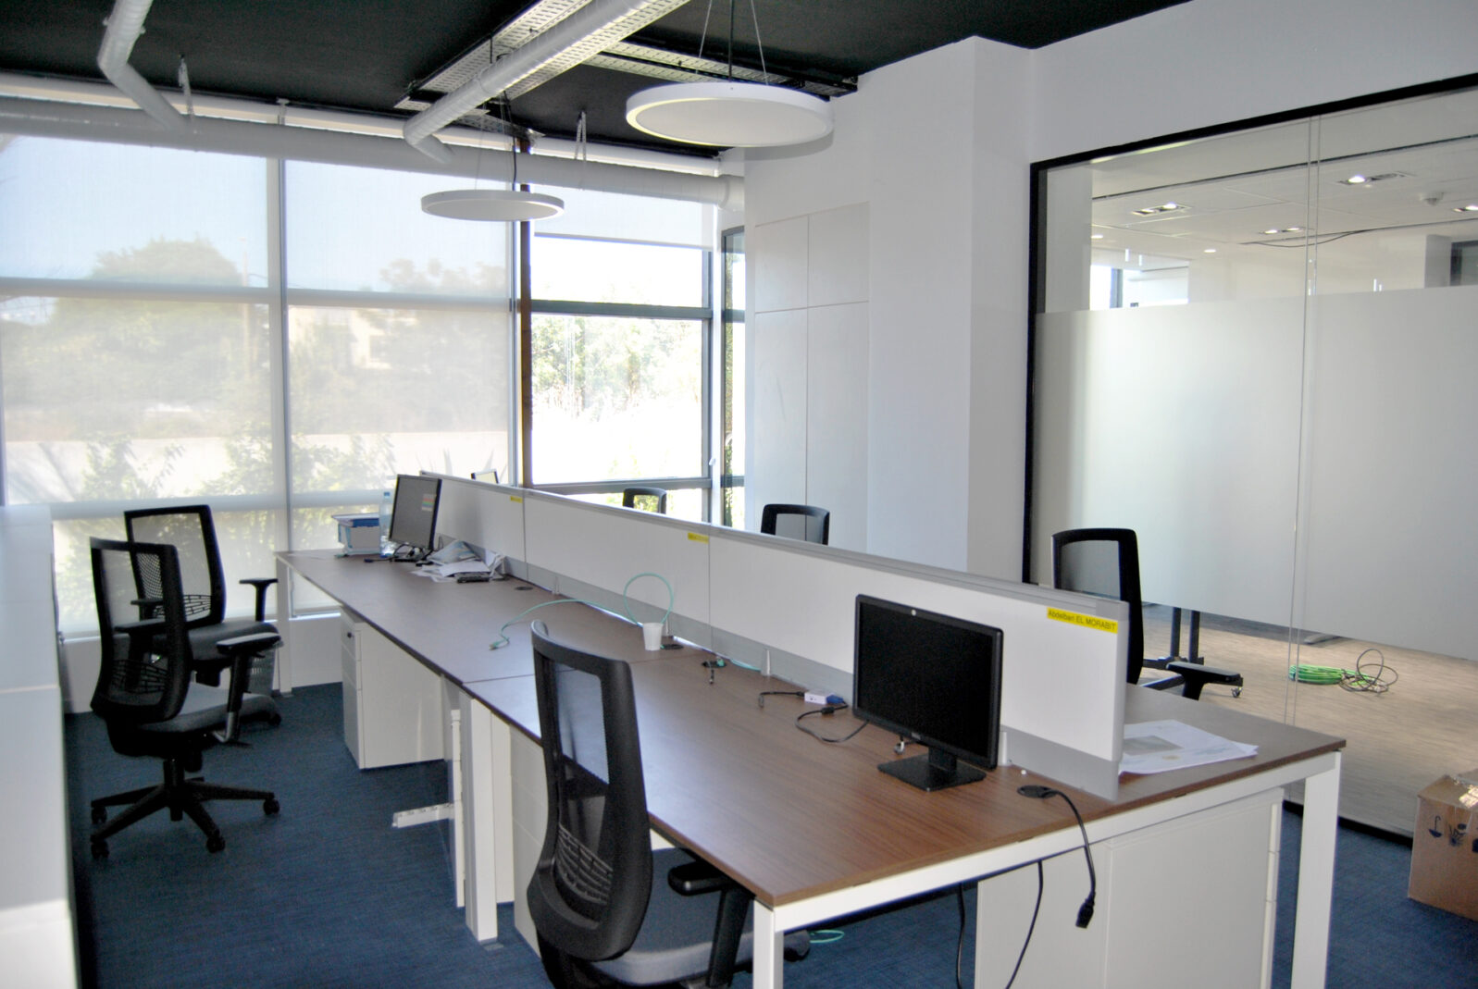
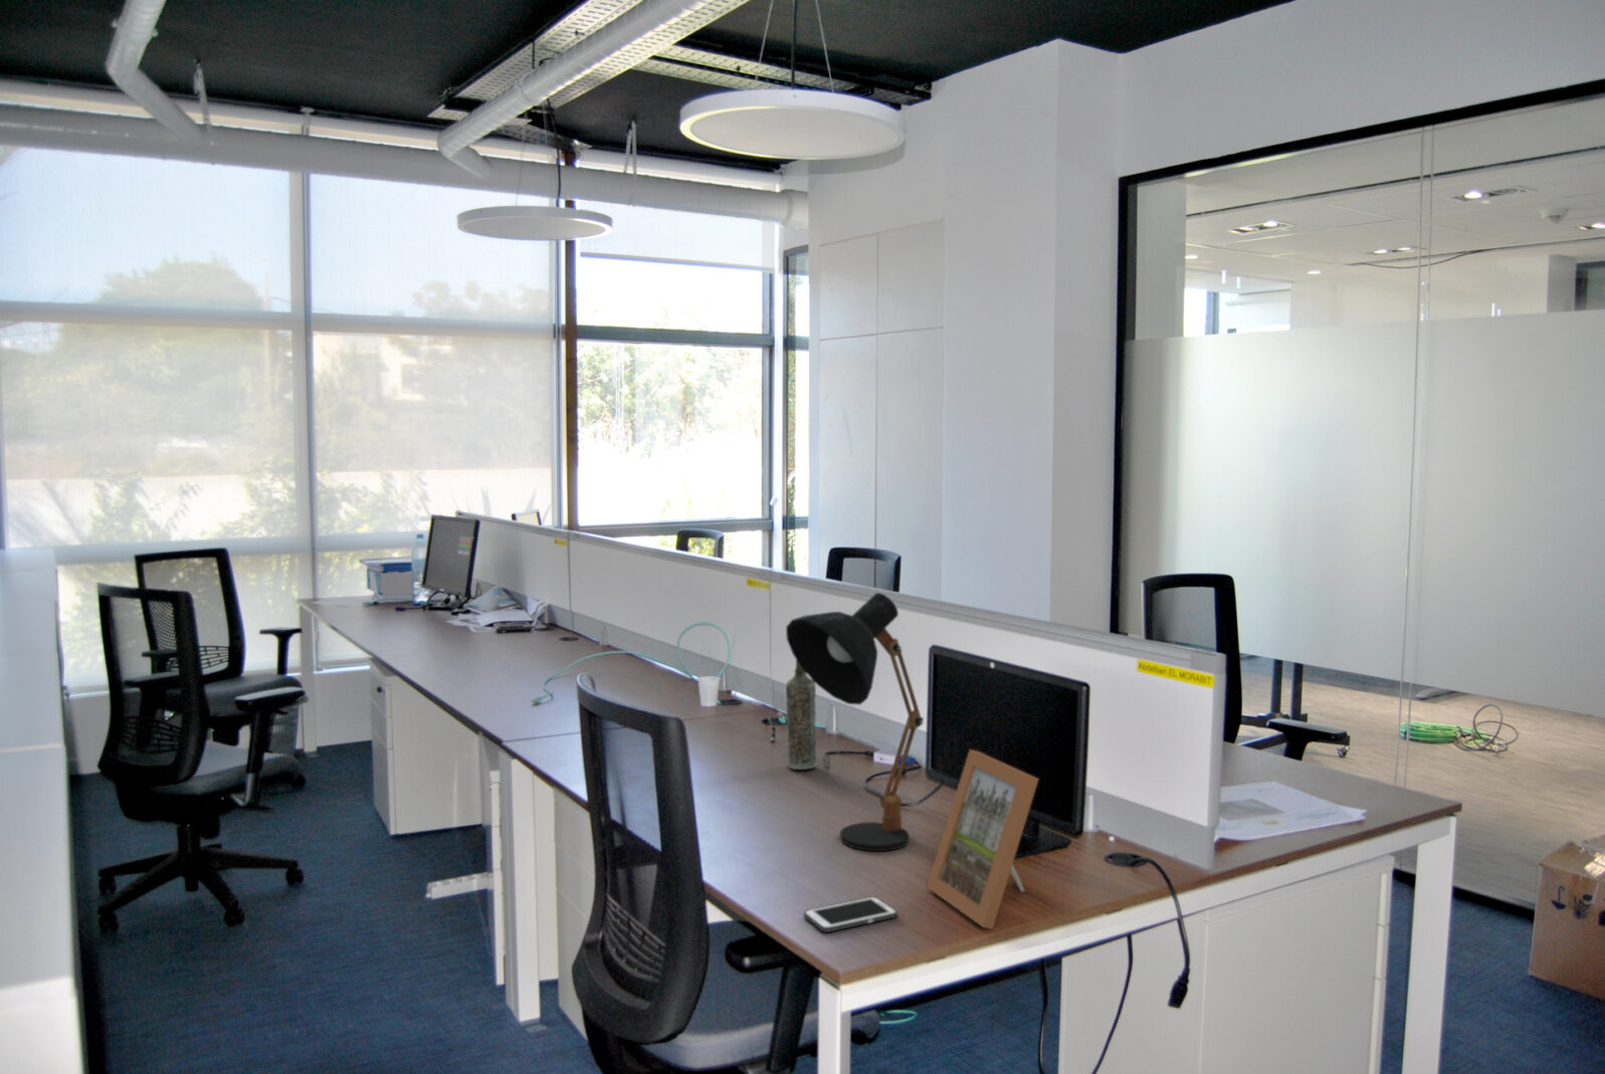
+ desk lamp (859, 705)
+ bottle (801, 707)
+ cell phone (850, 913)
+ picture frame (1000, 832)
